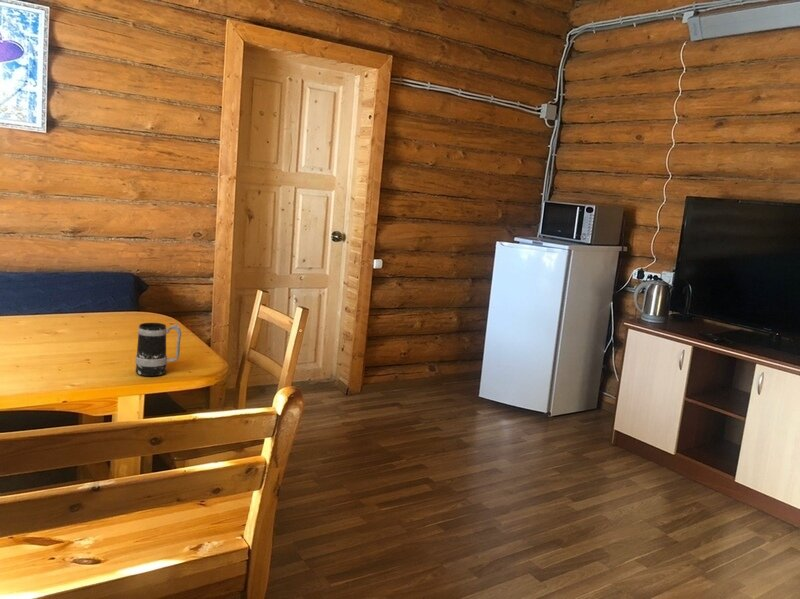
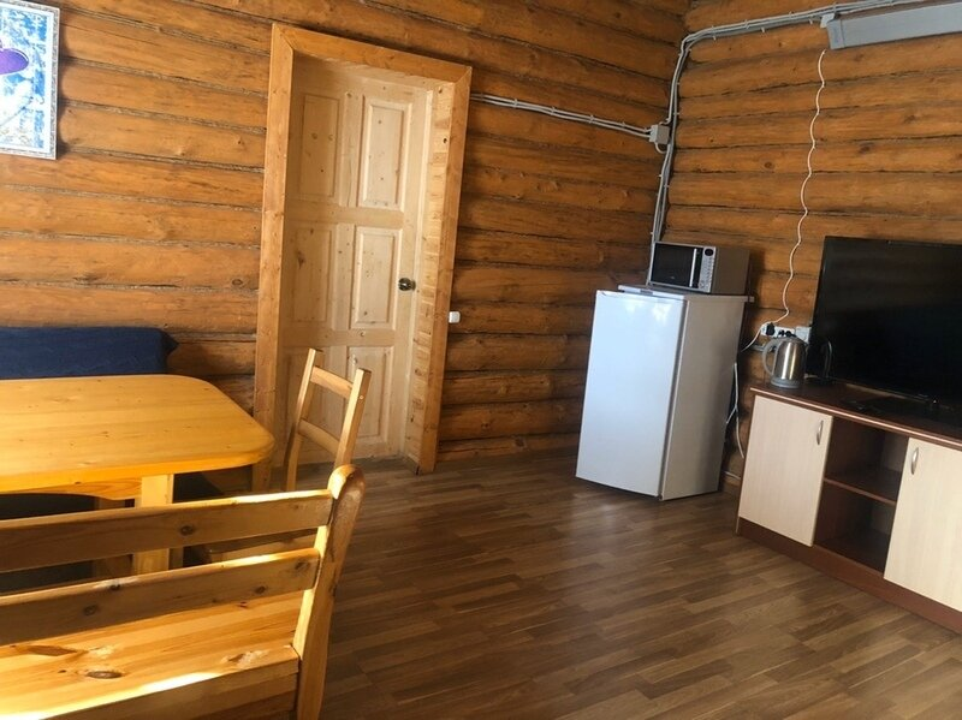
- mug (158, 348)
